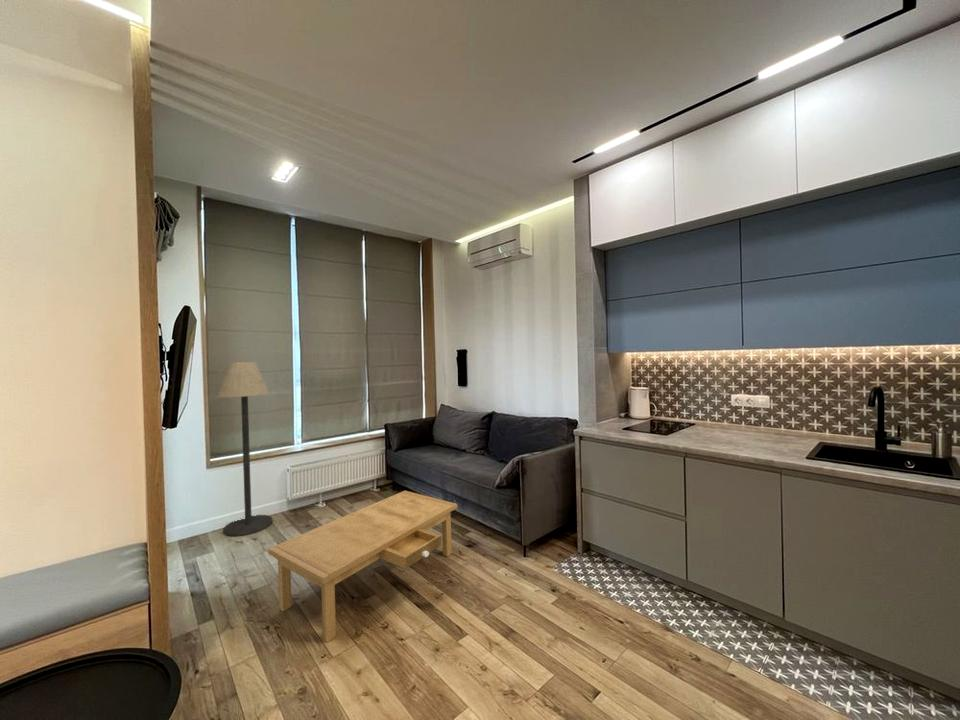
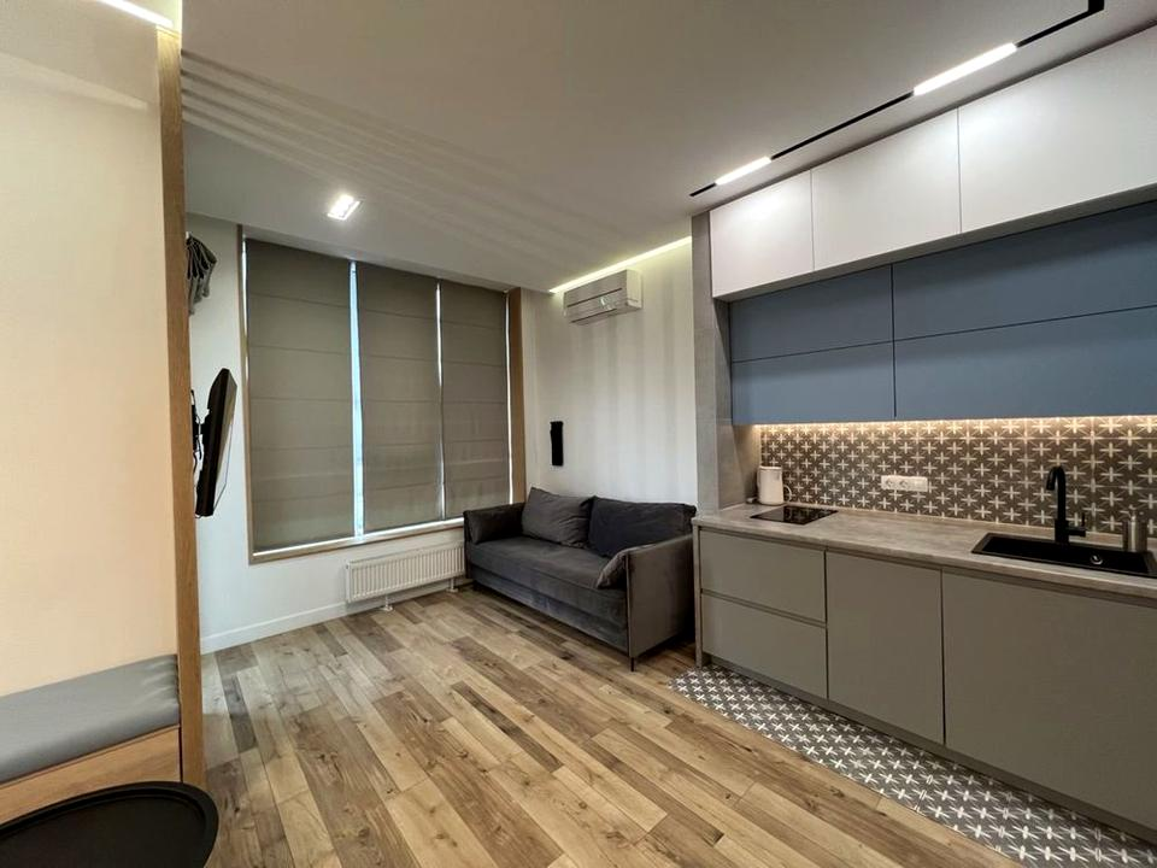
- floor lamp (245, 444)
- coffee table (374, 550)
